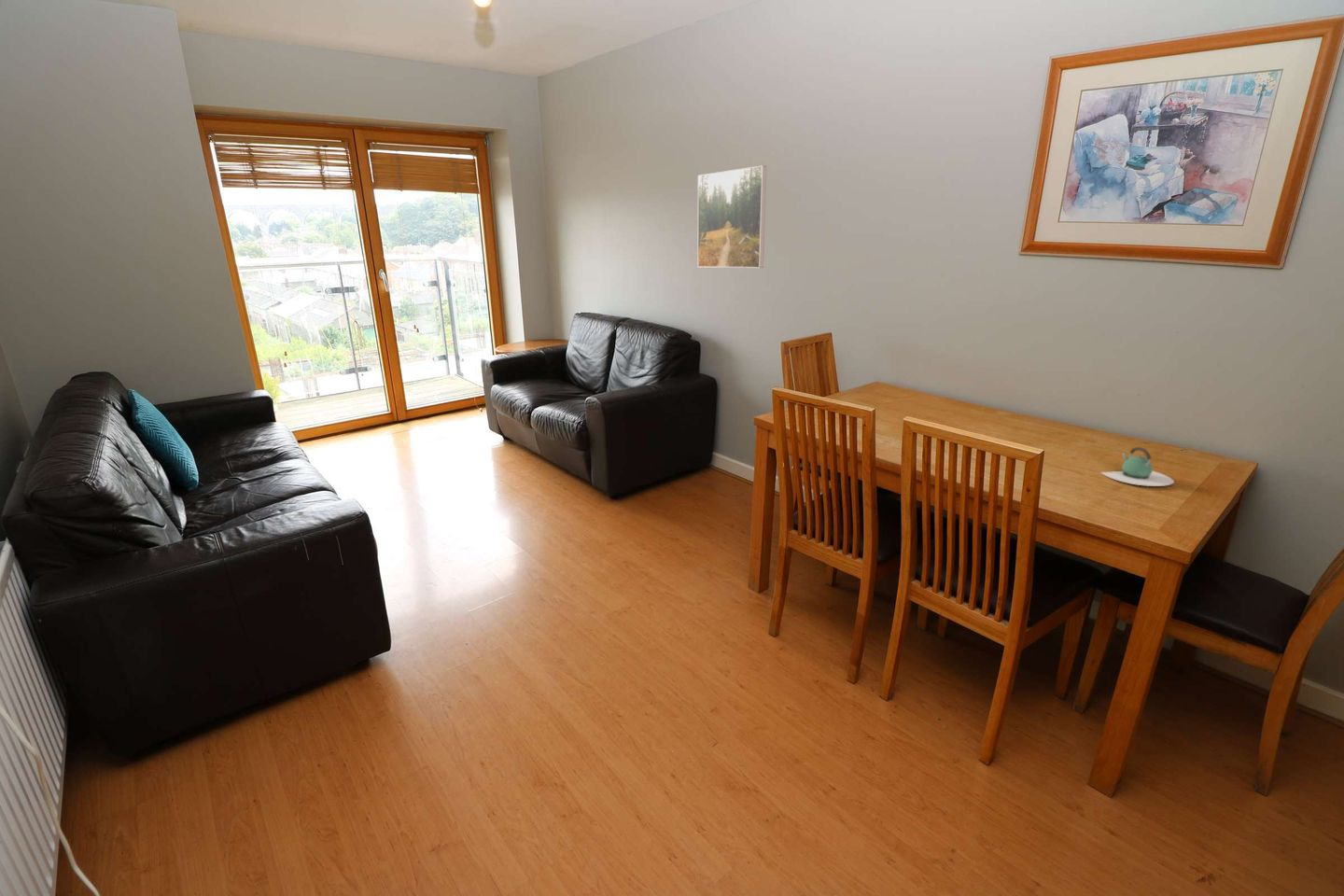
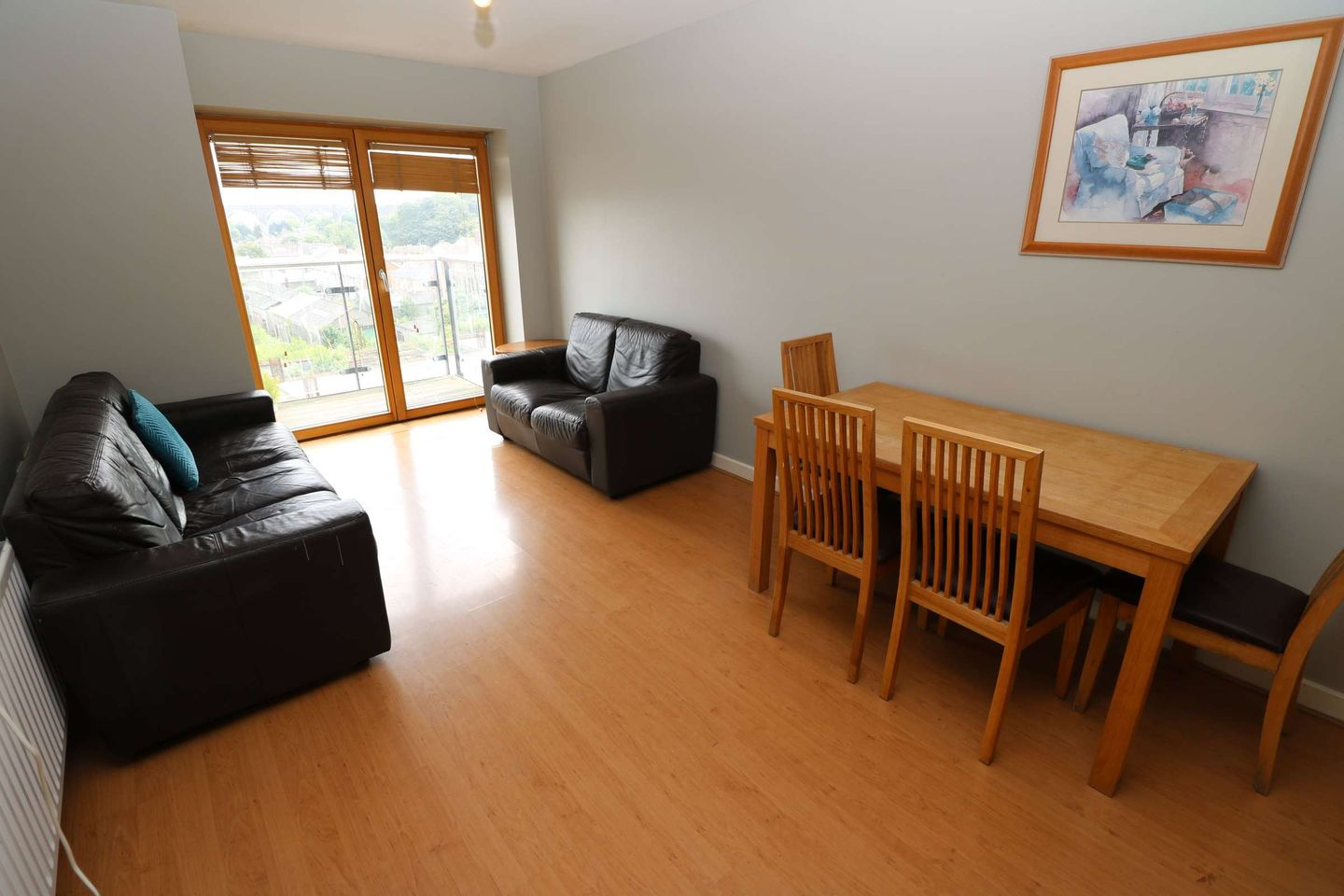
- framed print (729, 219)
- teapot (1138, 461)
